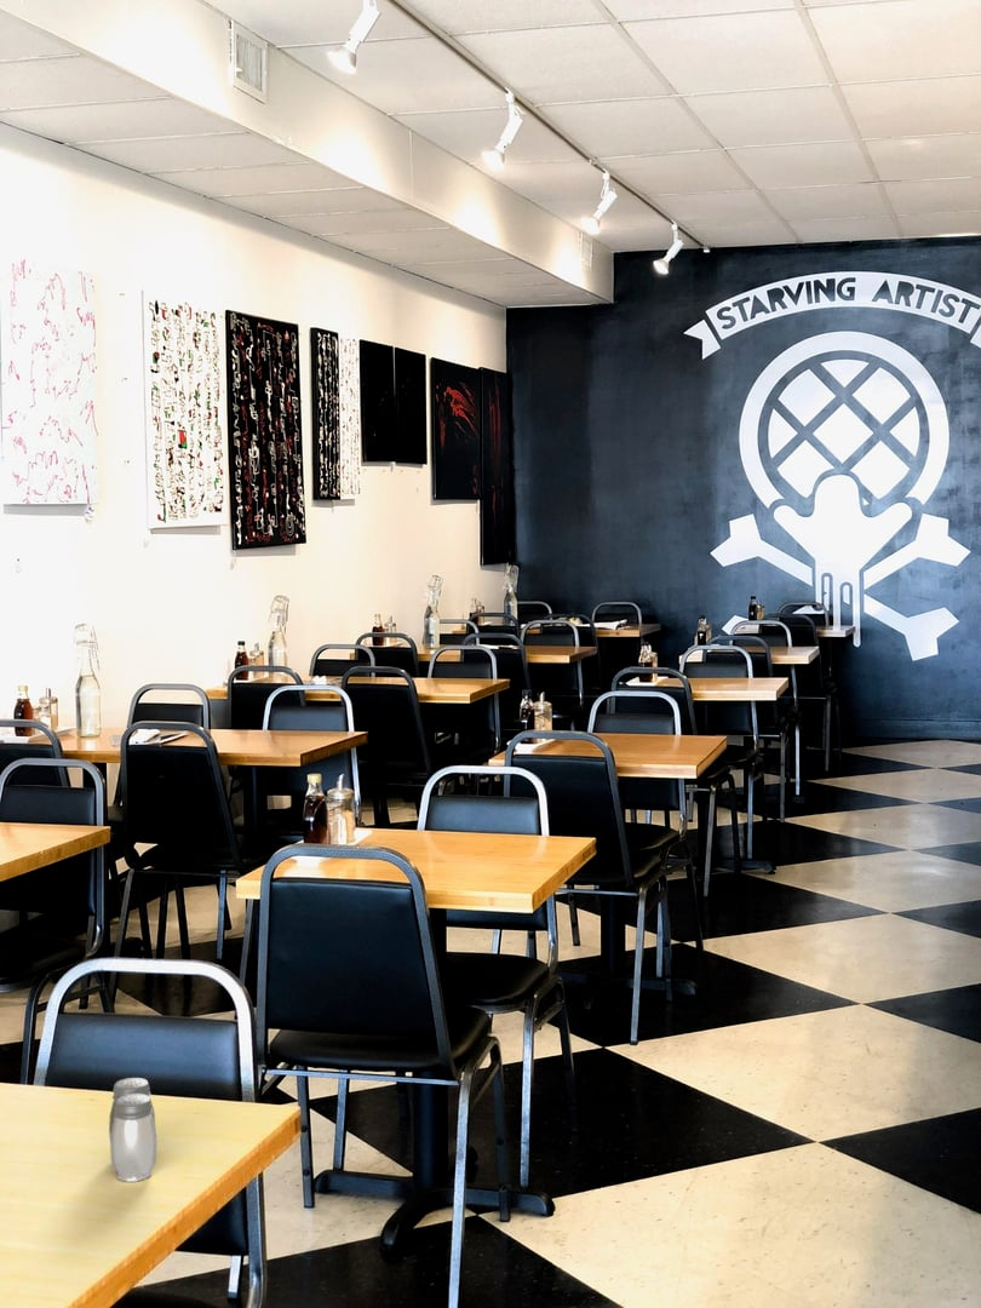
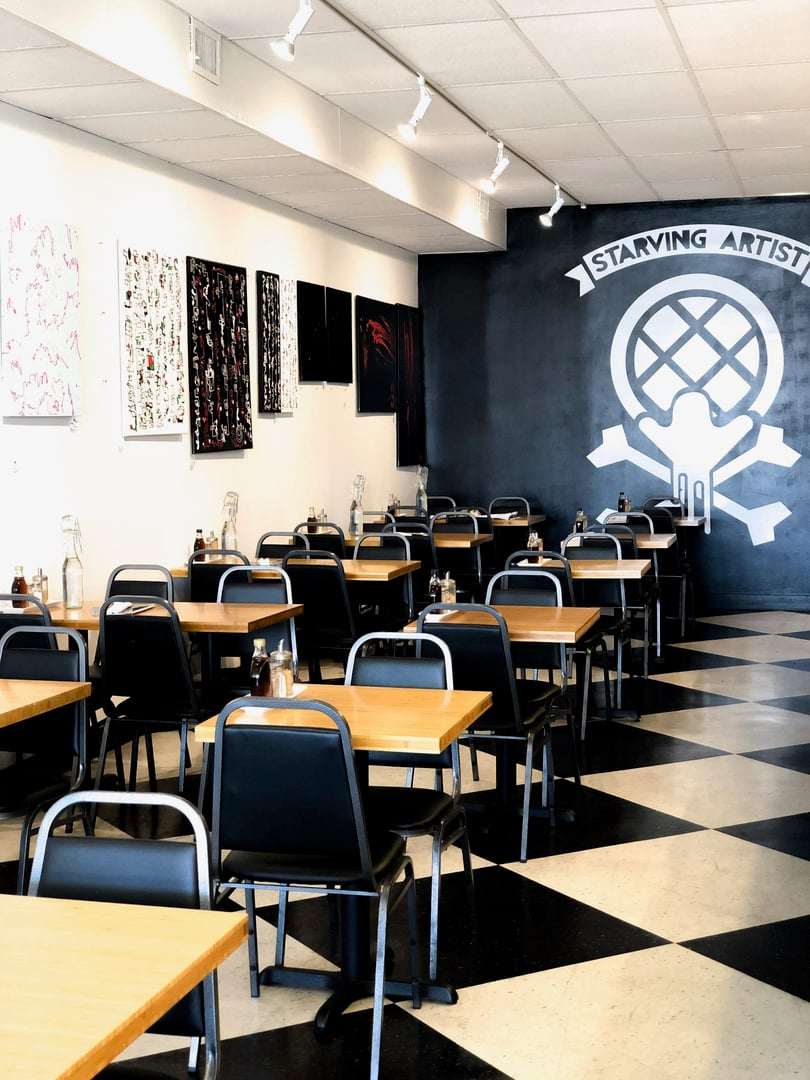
- salt and pepper shaker (132, 1126)
